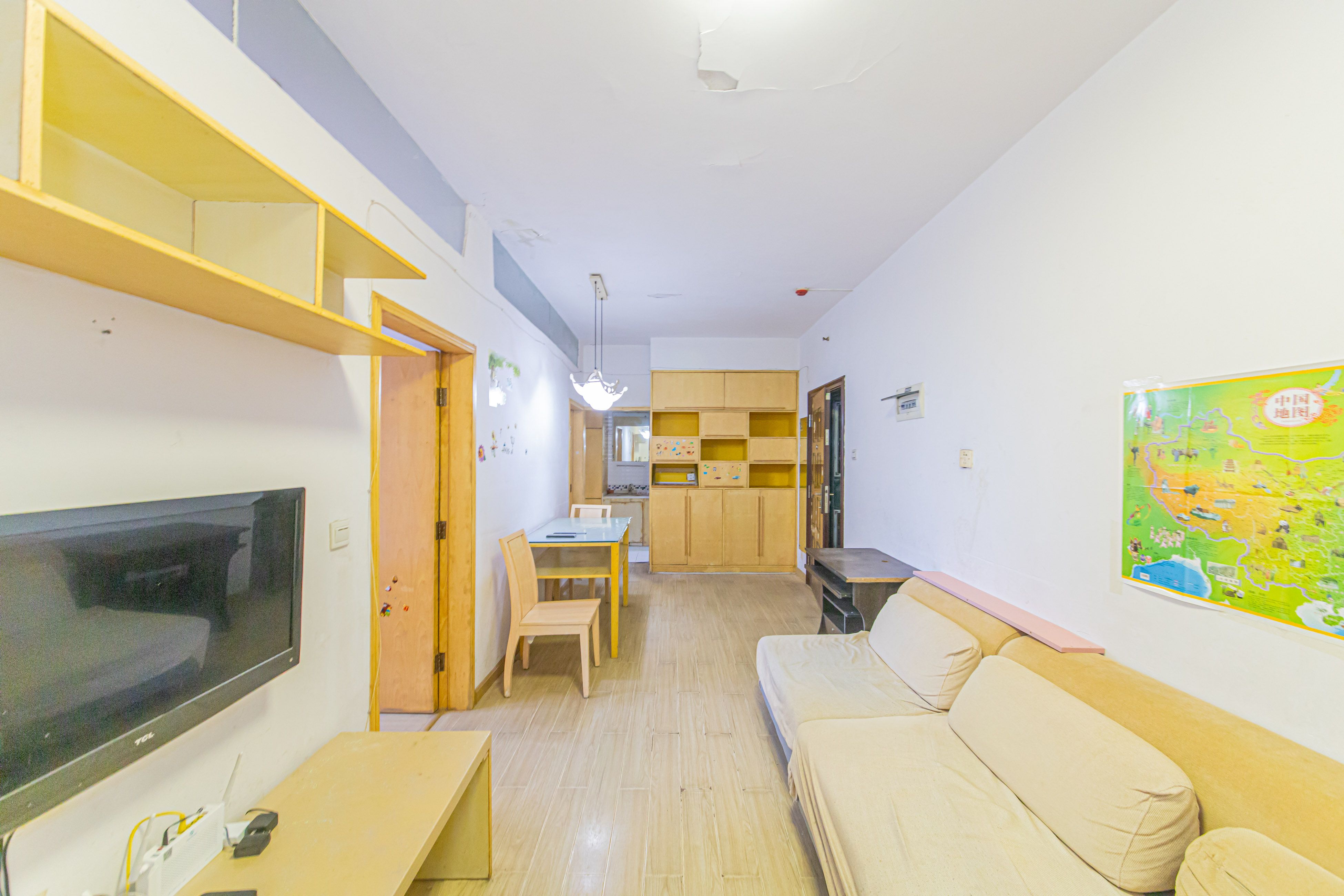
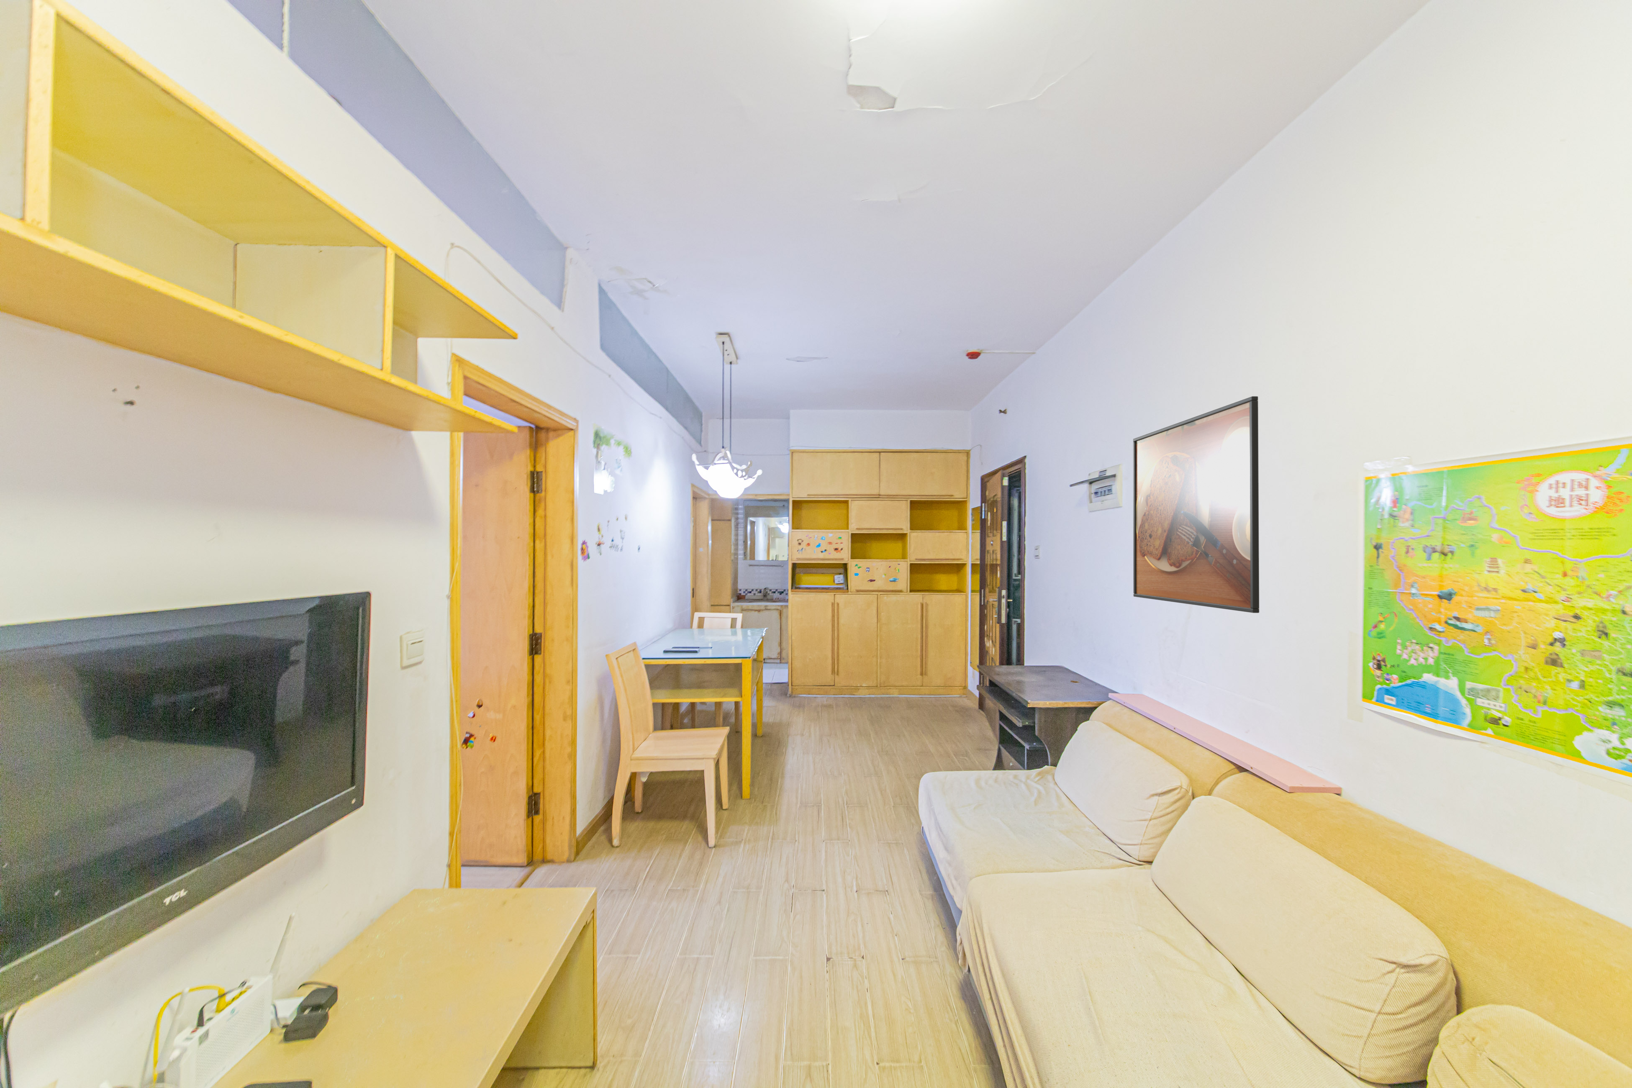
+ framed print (1186, 511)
